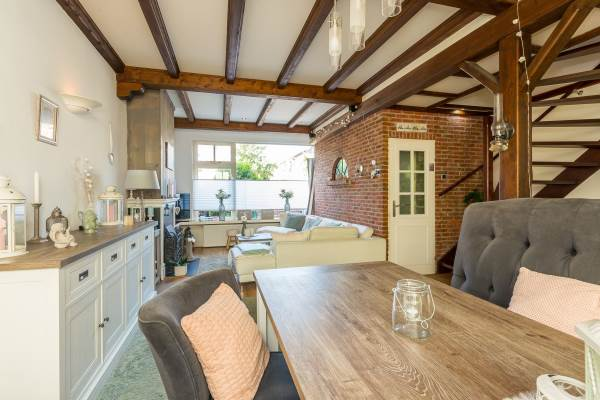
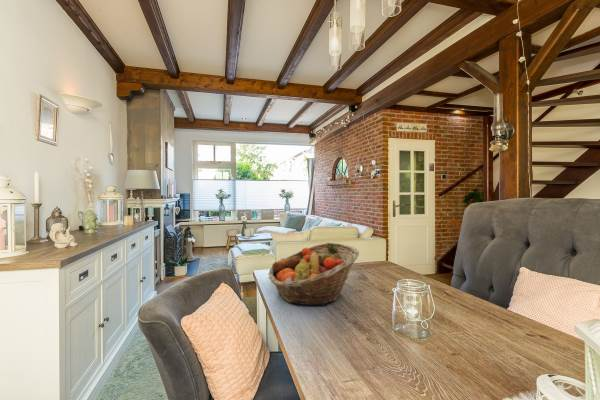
+ fruit basket (312, 269)
